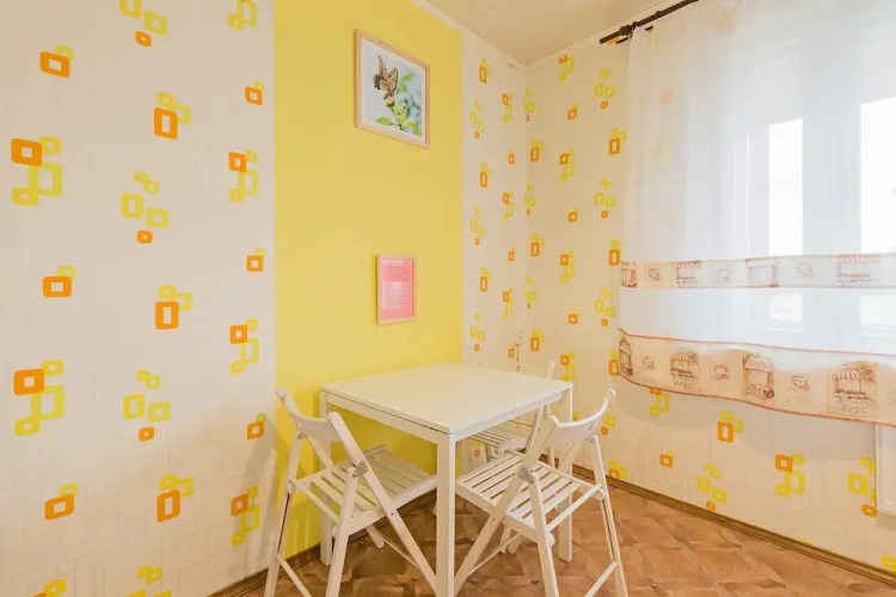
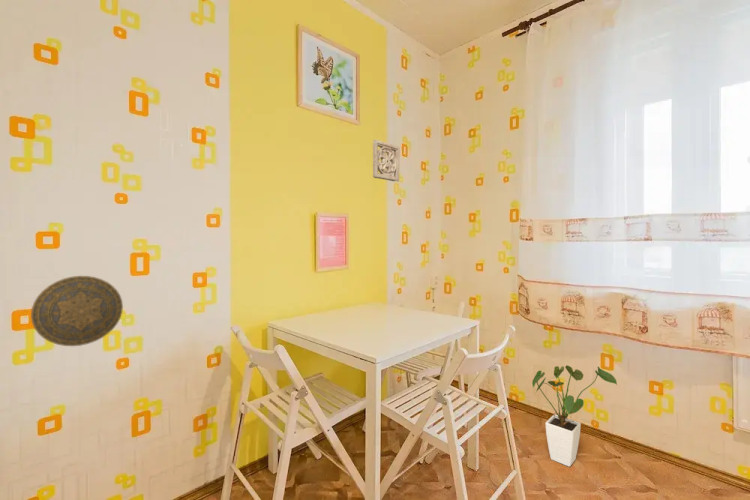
+ wall ornament (386, 161)
+ decorative plate (80, 310)
+ house plant (571, 413)
